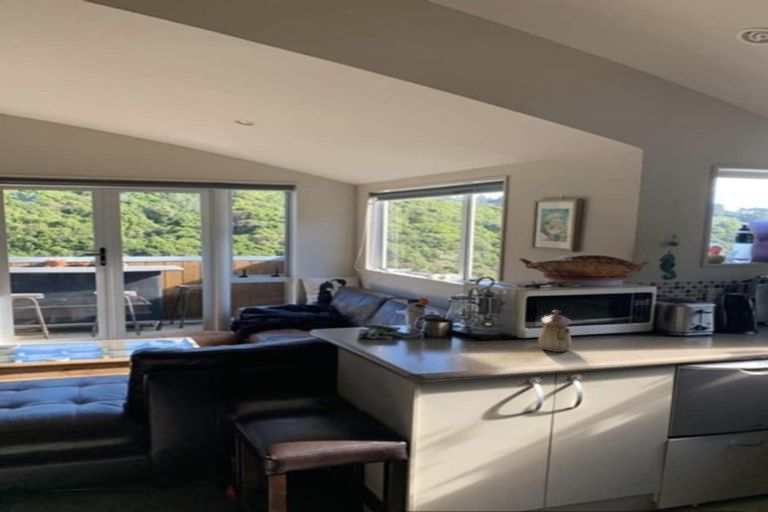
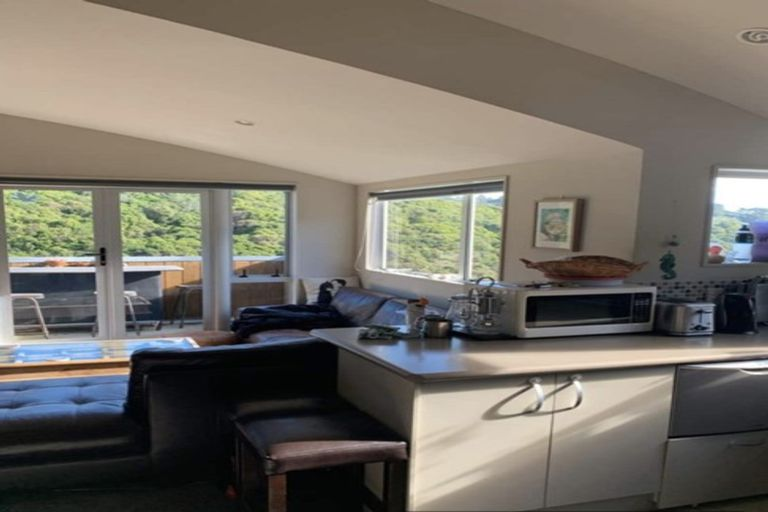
- teapot (554, 328)
